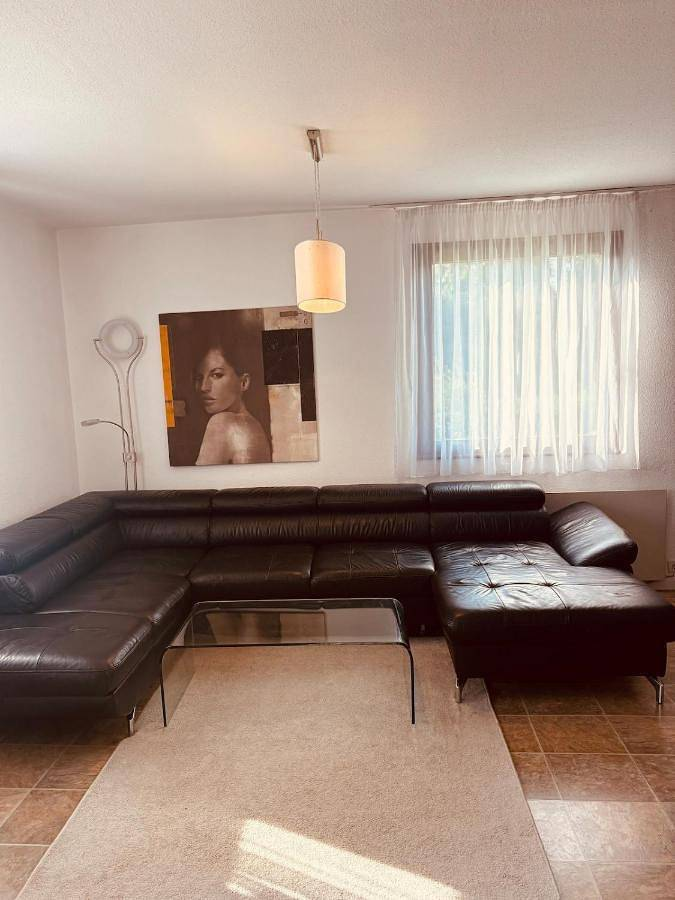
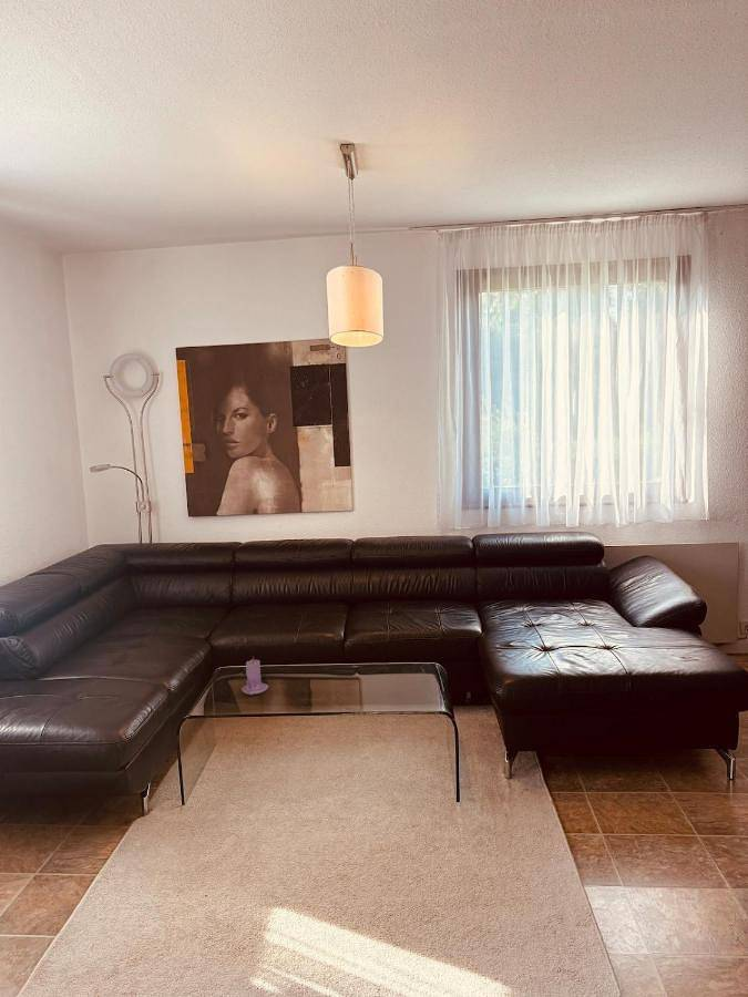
+ candle (254, 672)
